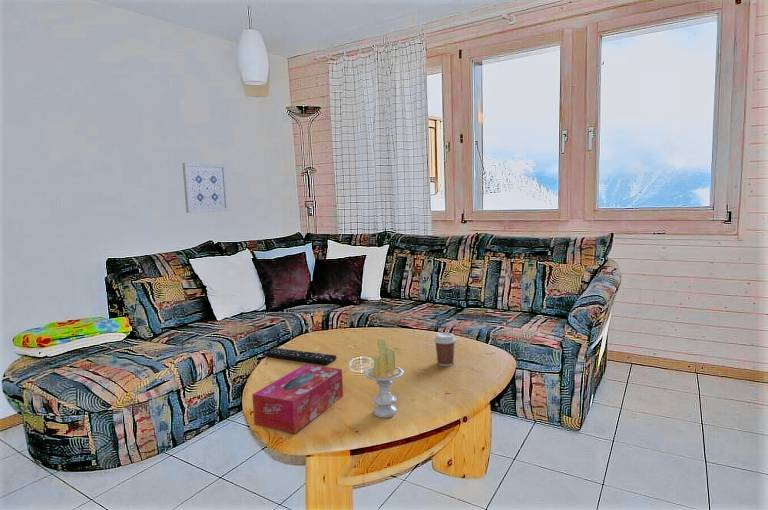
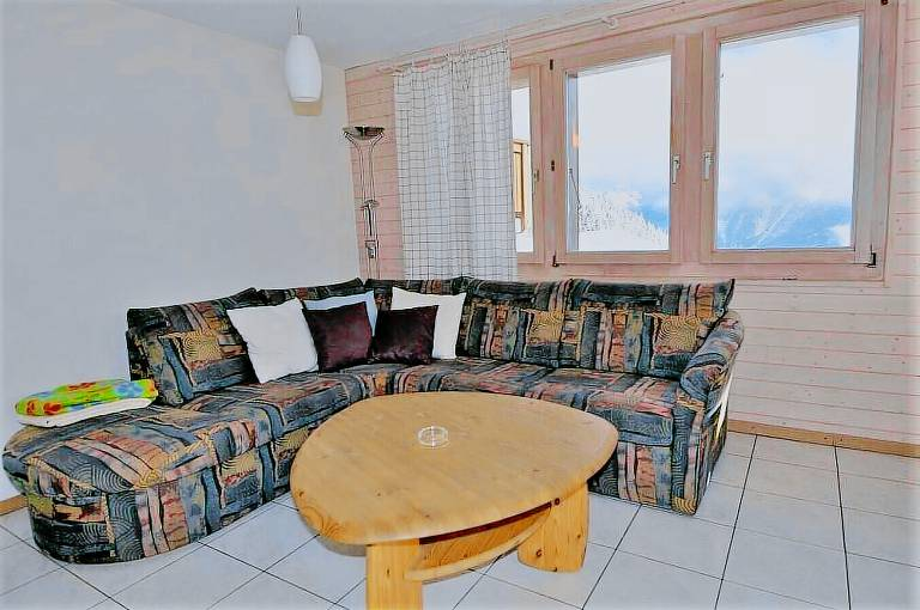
- wall art (206, 188)
- candle (384, 375)
- coffee cup (445, 349)
- tissue box (300, 395)
- remote control (300, 355)
